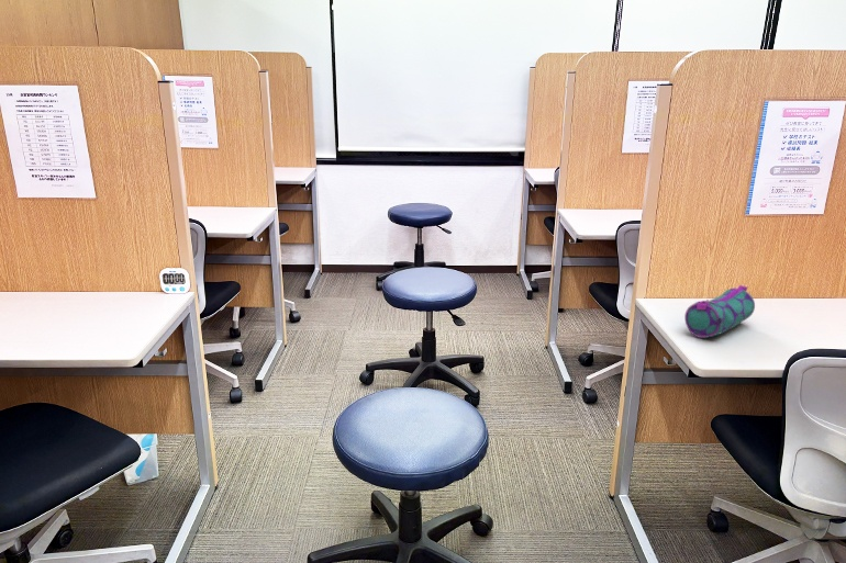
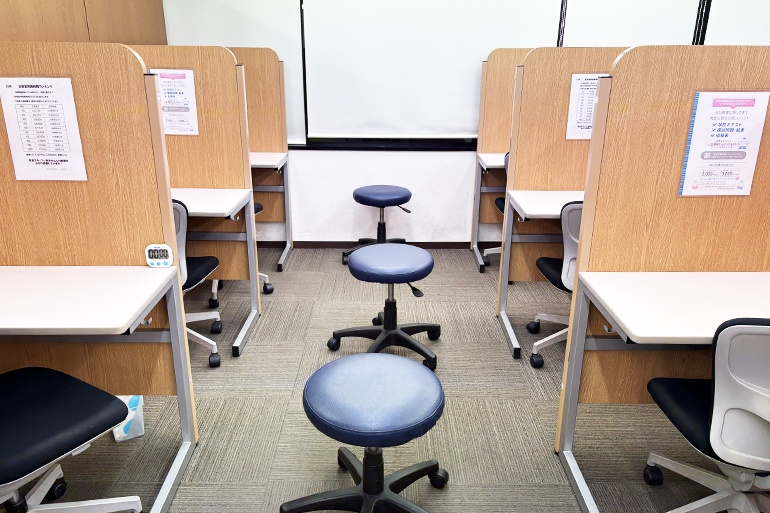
- pencil case (721, 311)
